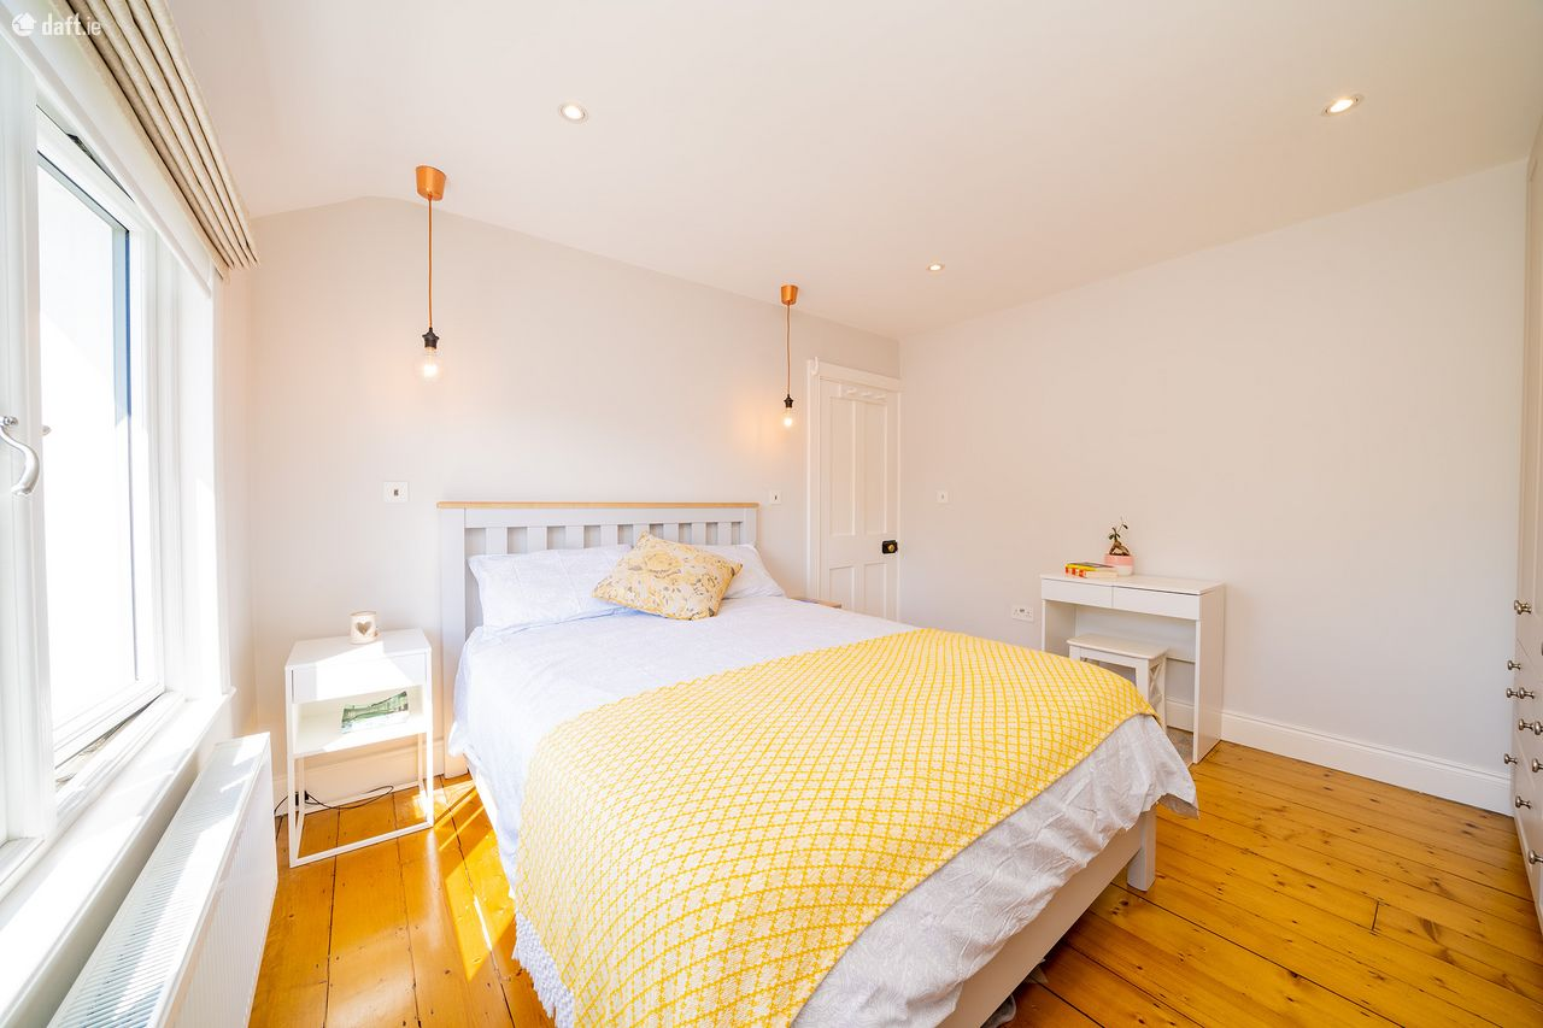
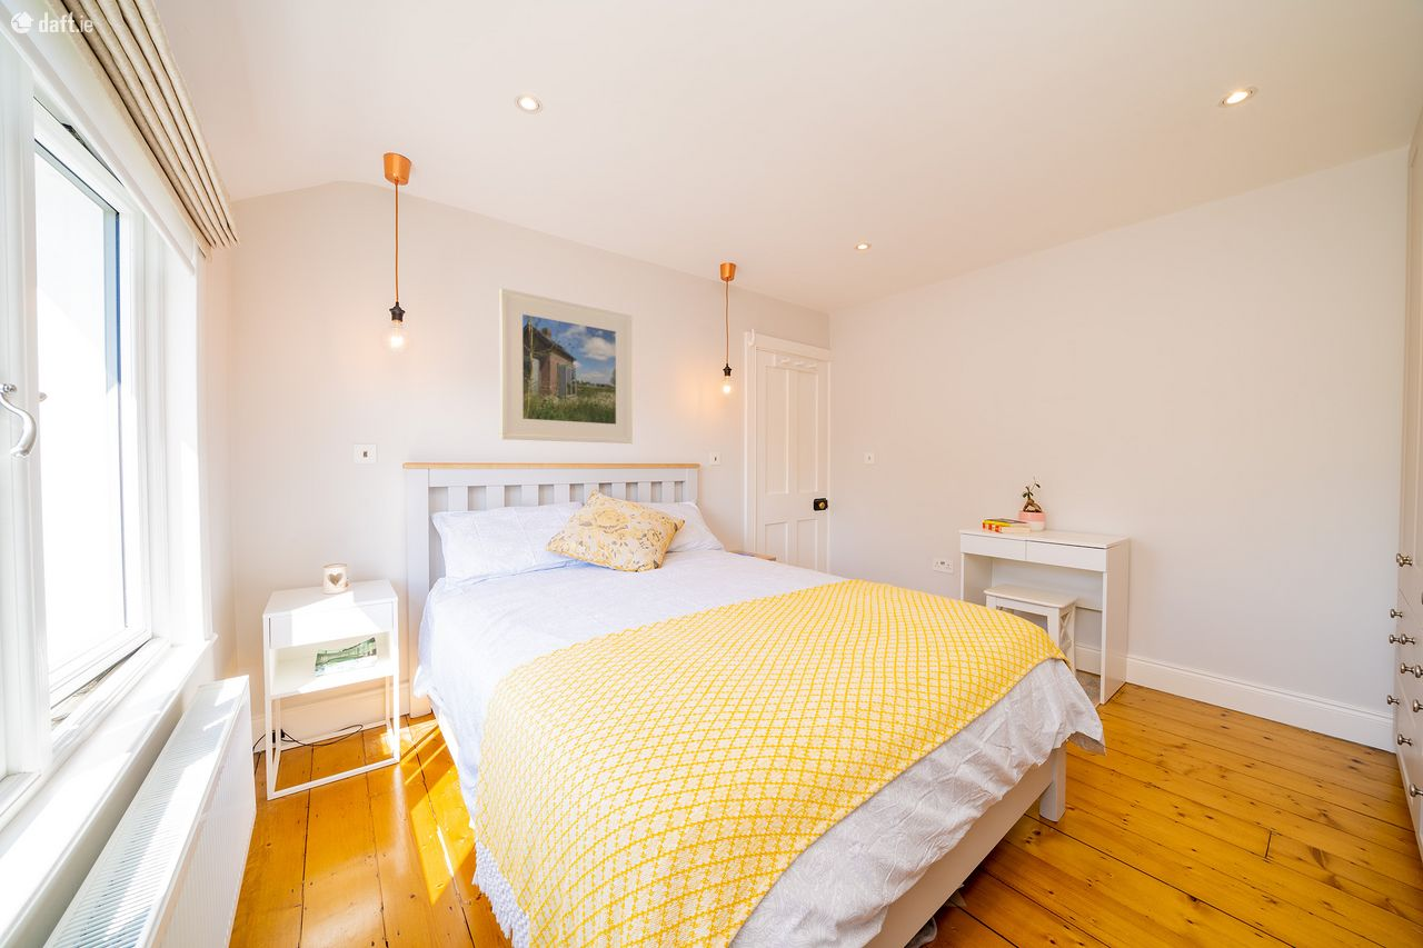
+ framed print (571, 372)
